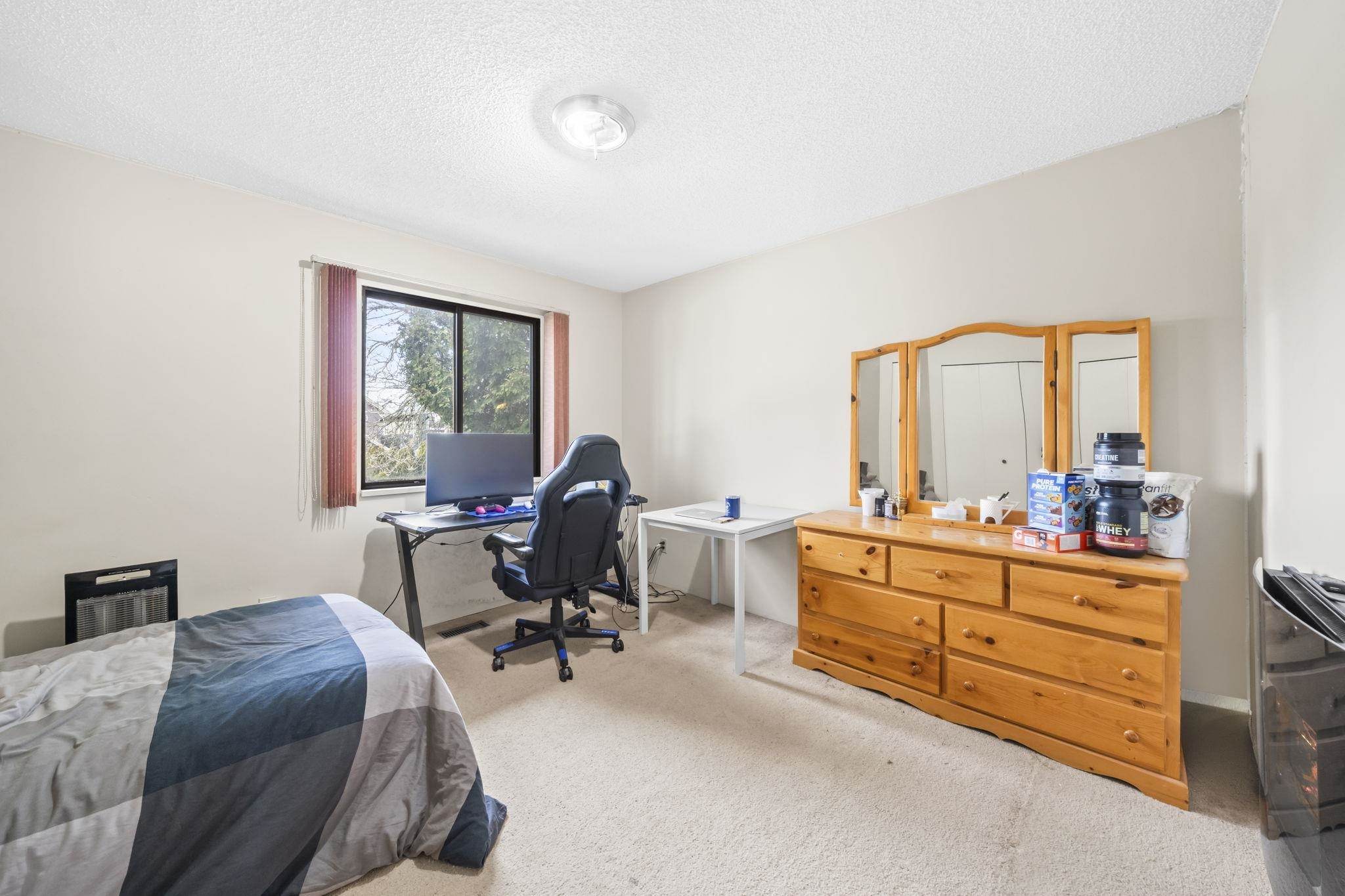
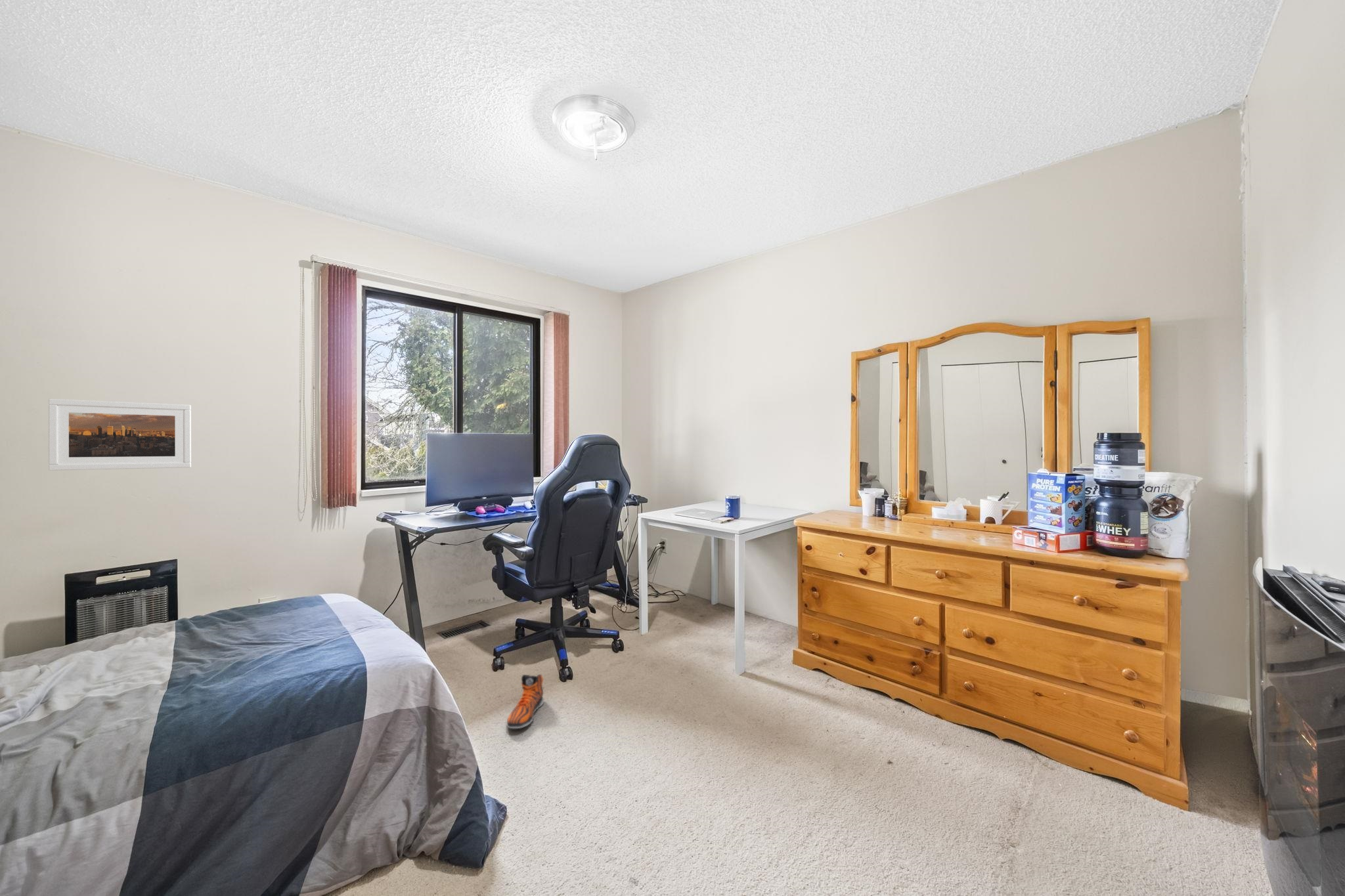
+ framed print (124, 435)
+ sneaker (525, 696)
